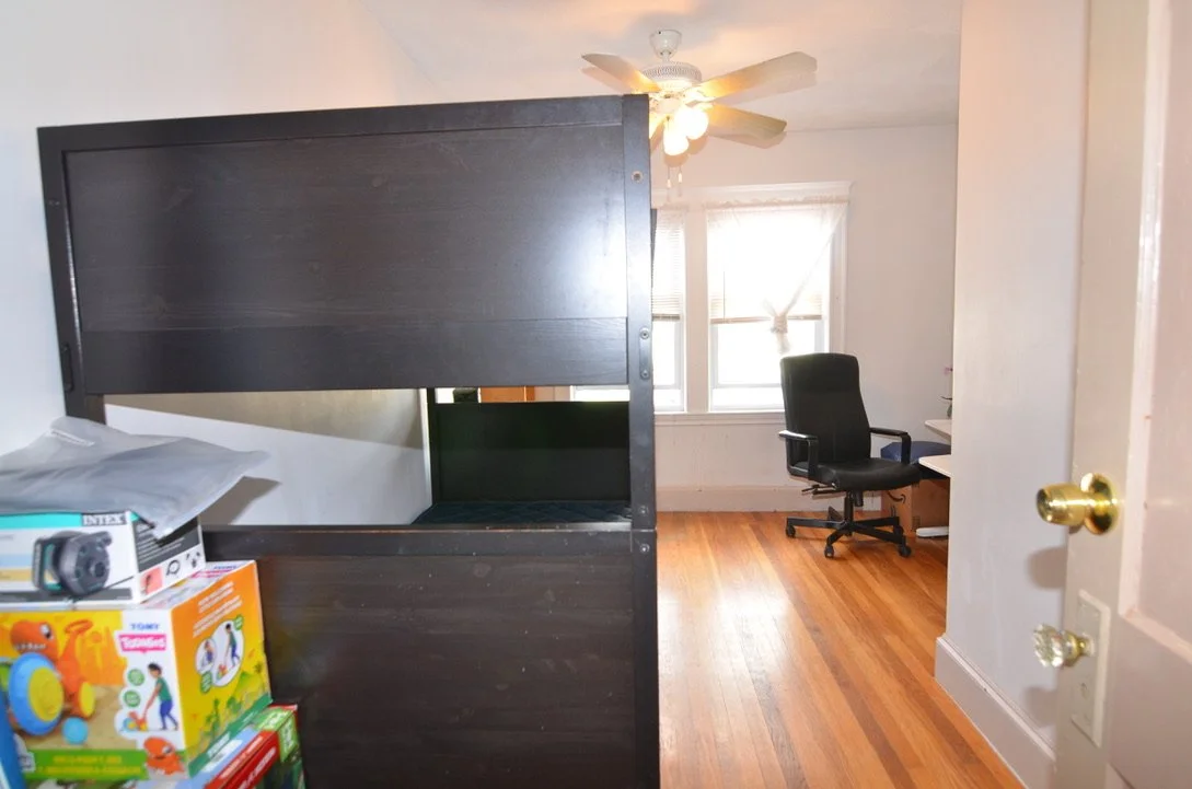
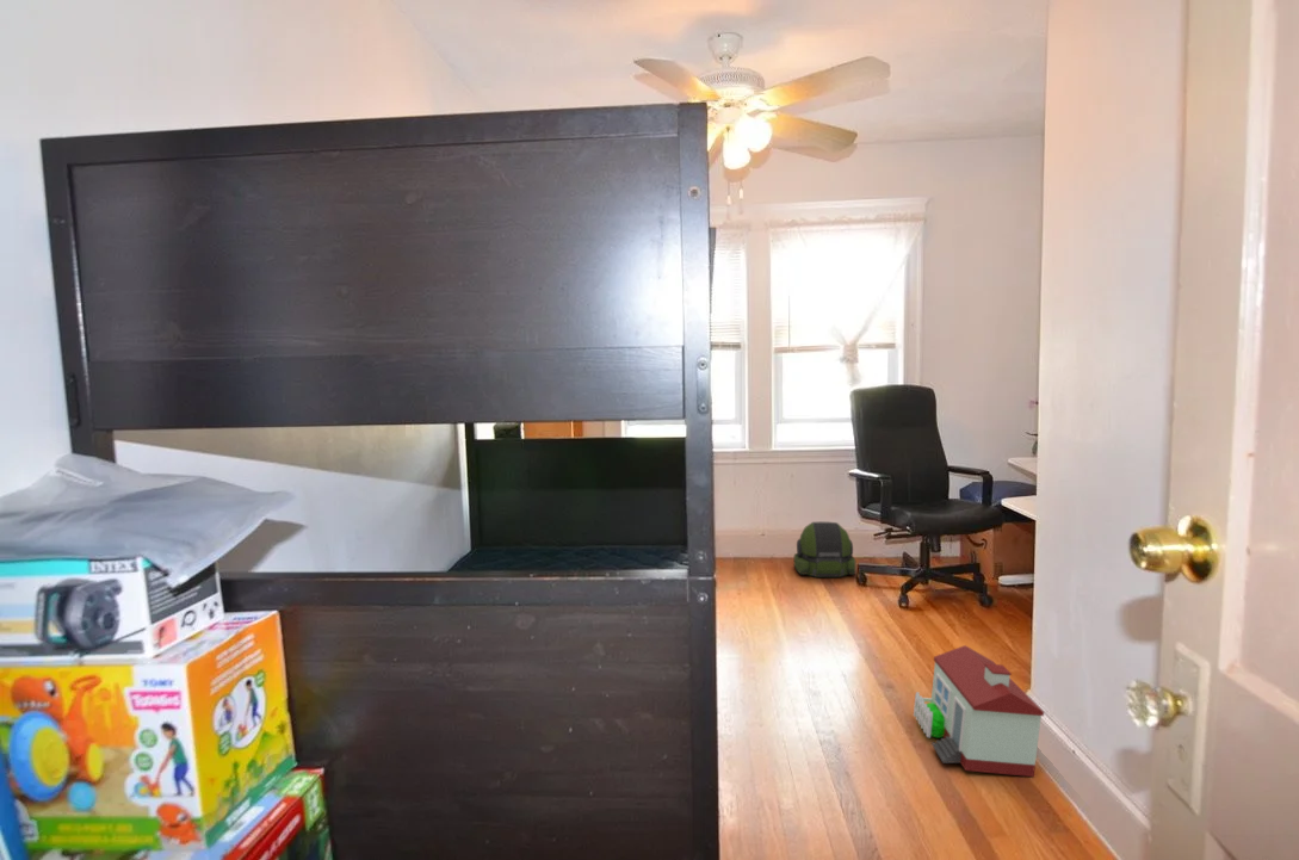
+ backpack (822, 543)
+ toy house (972, 701)
